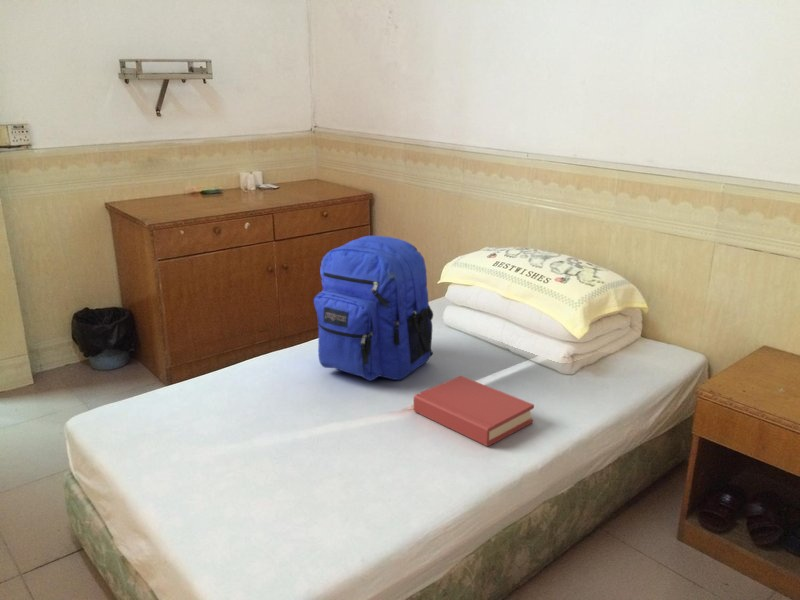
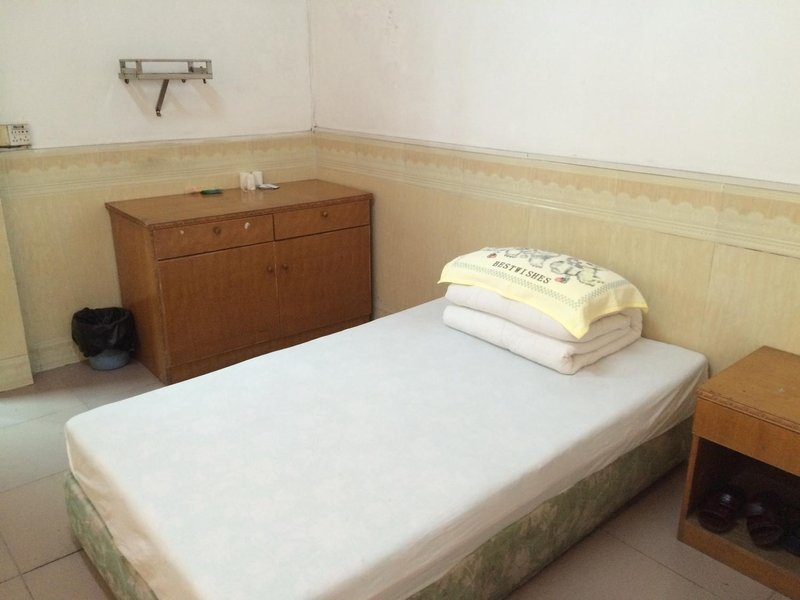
- hardback book (472, 408)
- backpack (372, 305)
